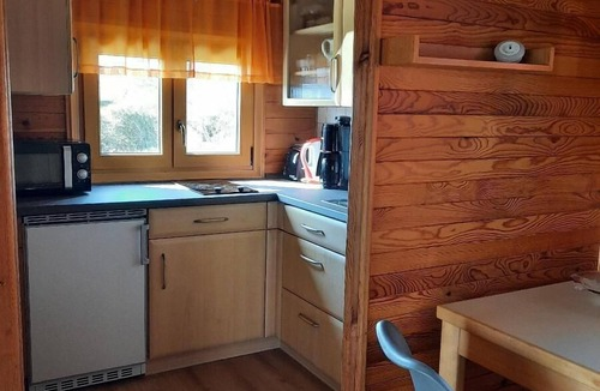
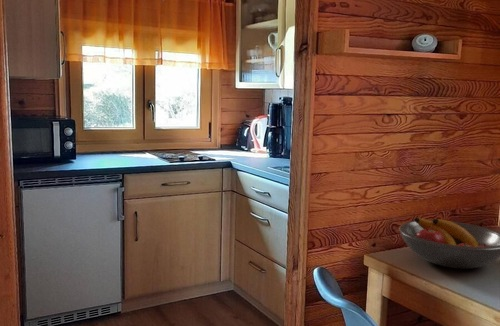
+ fruit bowl (452, 243)
